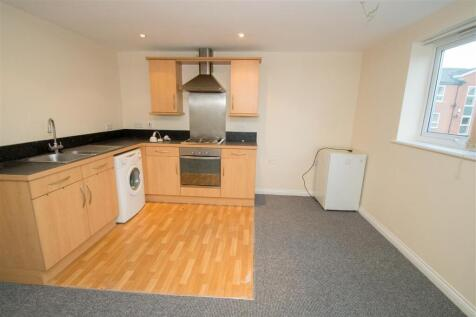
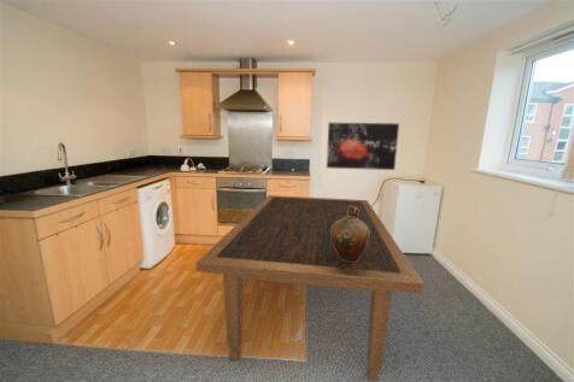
+ dining table (310, 258)
+ wall art (361, 146)
+ ceramic jug (350, 233)
